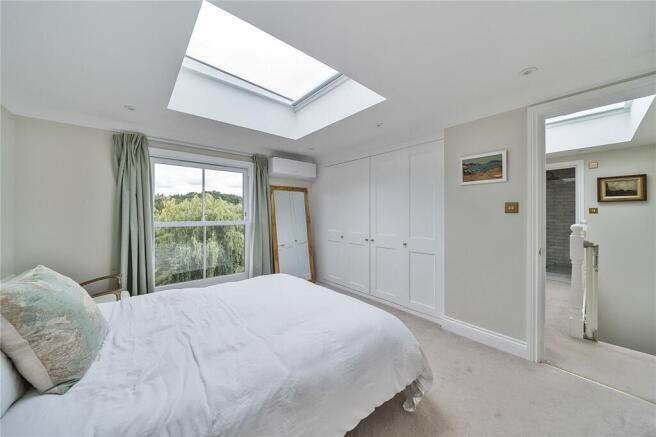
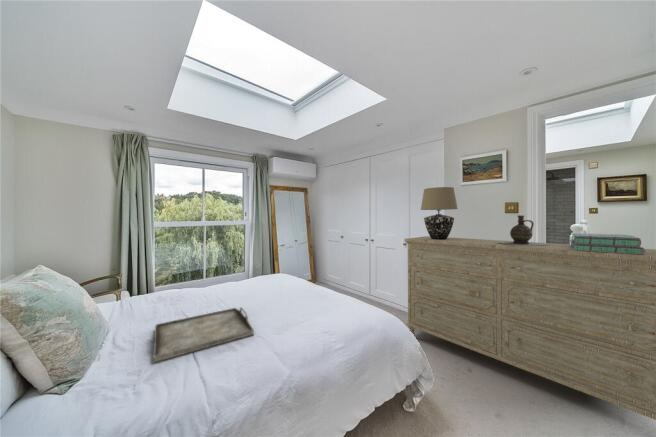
+ stack of books (601, 241)
+ table lamp (438, 213)
+ ceramic jug (519, 229)
+ serving tray (203, 325)
+ dresser (507, 304)
